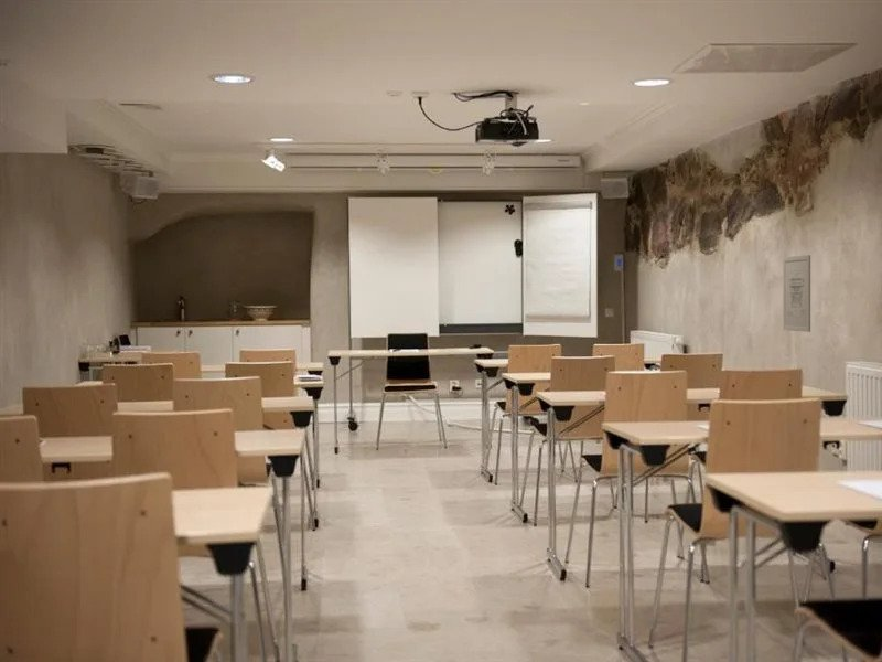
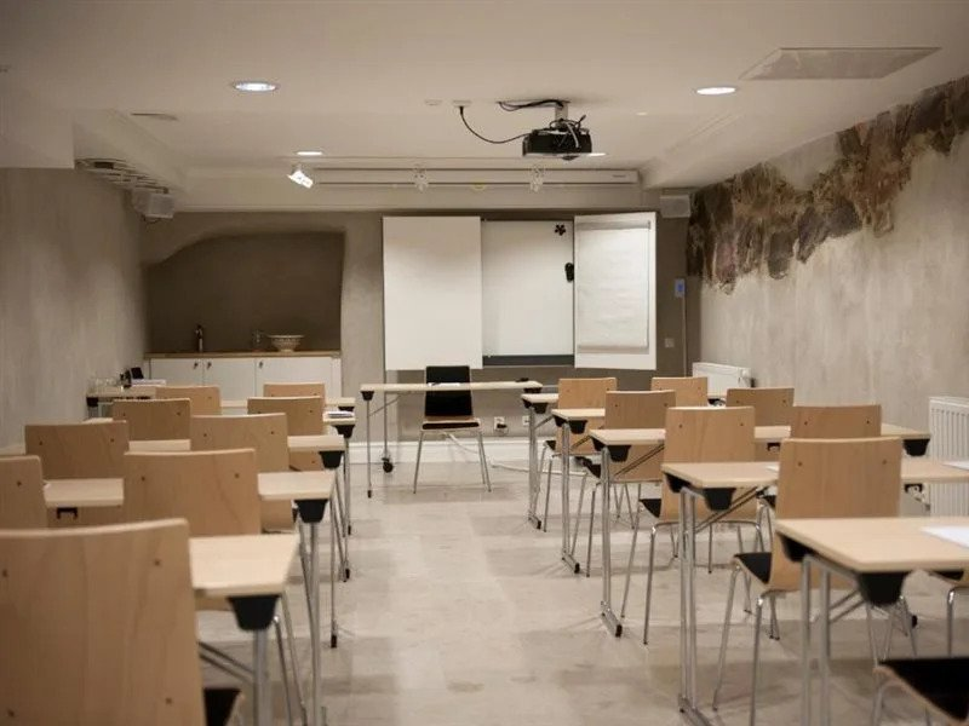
- wall art (796, 293)
